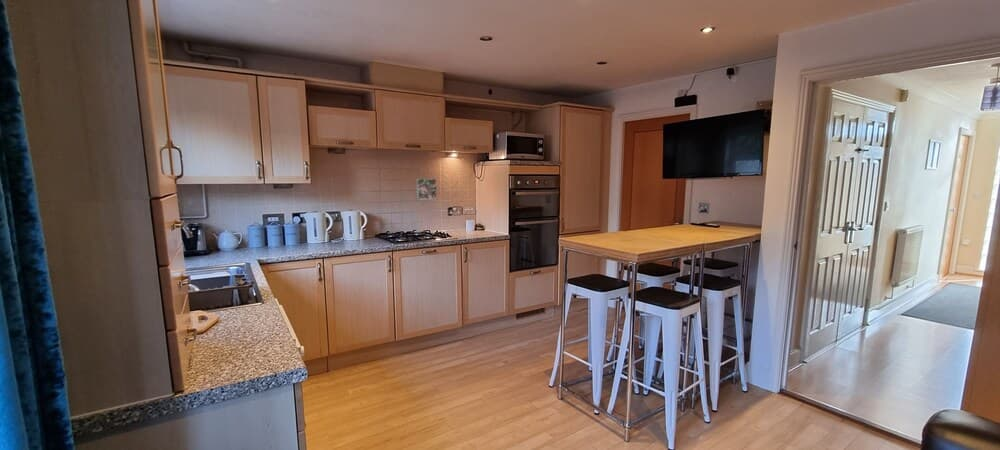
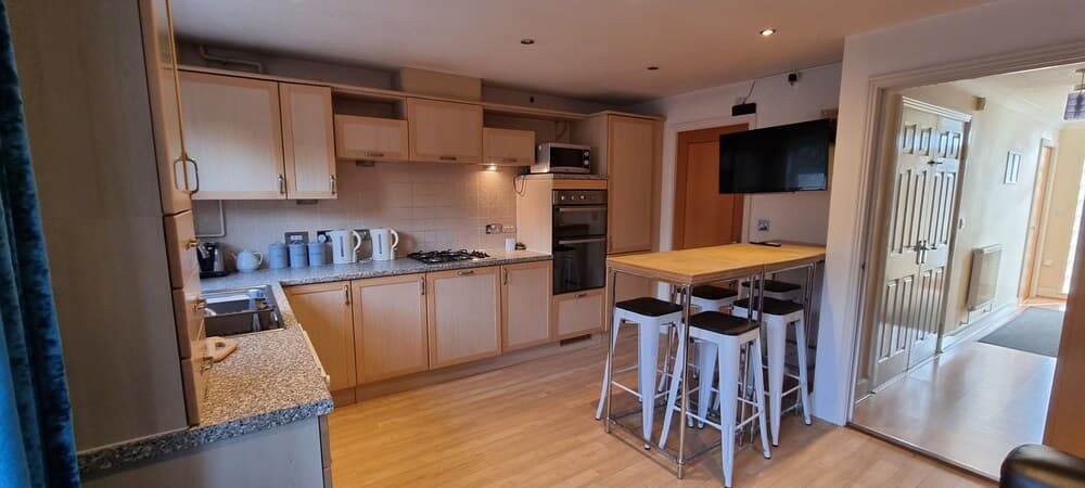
- decorative tile (426, 189)
